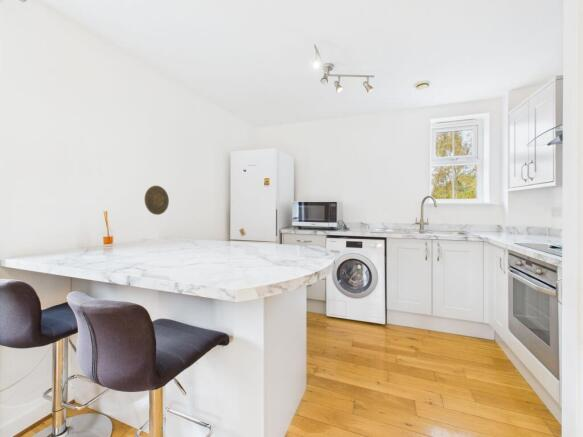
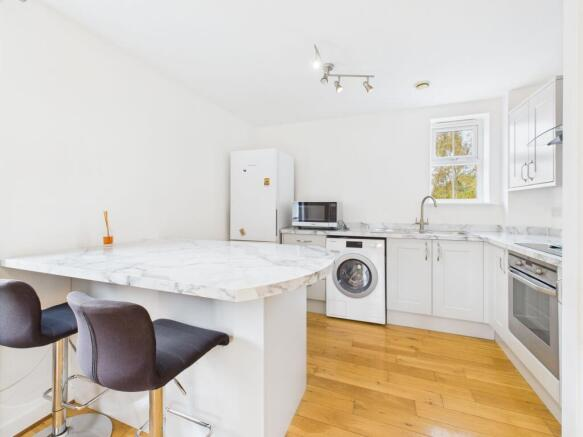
- decorative plate (158, 200)
